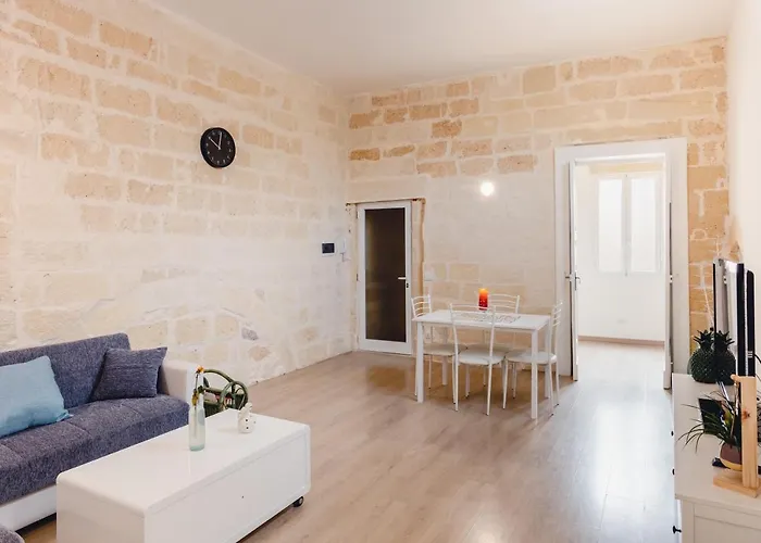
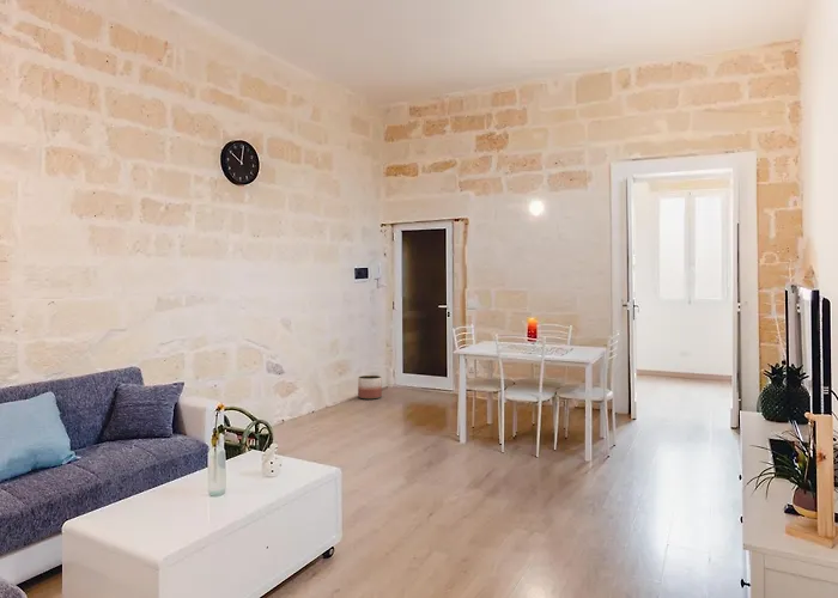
+ planter (369, 386)
